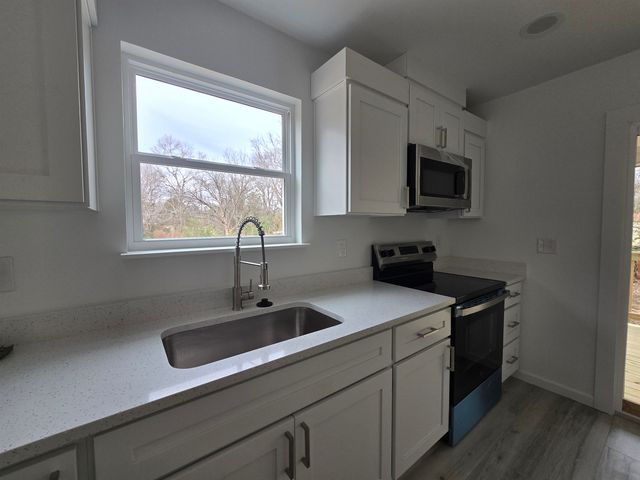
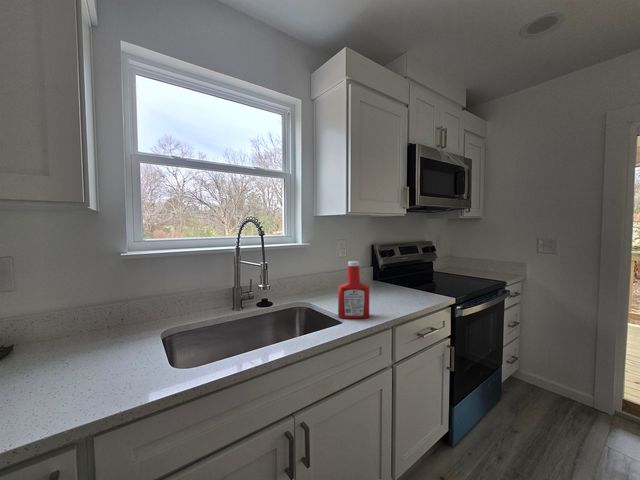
+ soap bottle (353, 289)
